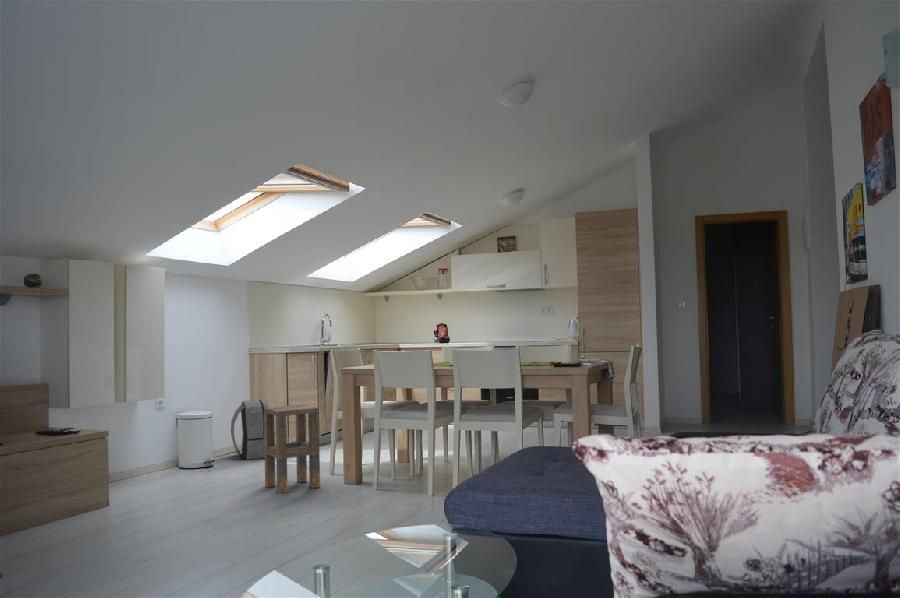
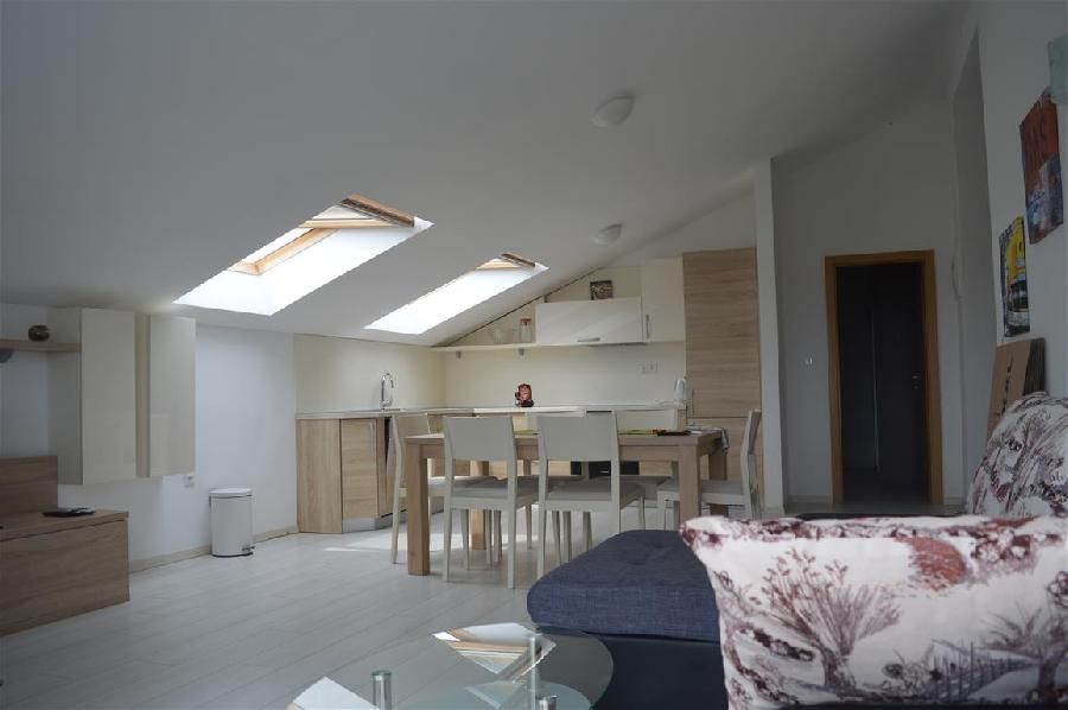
- side table (291, 447)
- backpack (252, 428)
